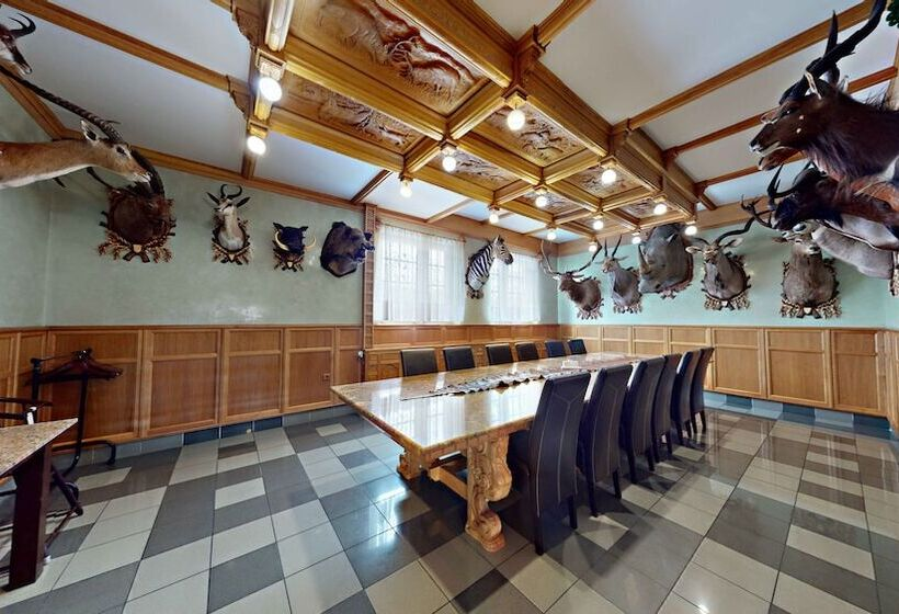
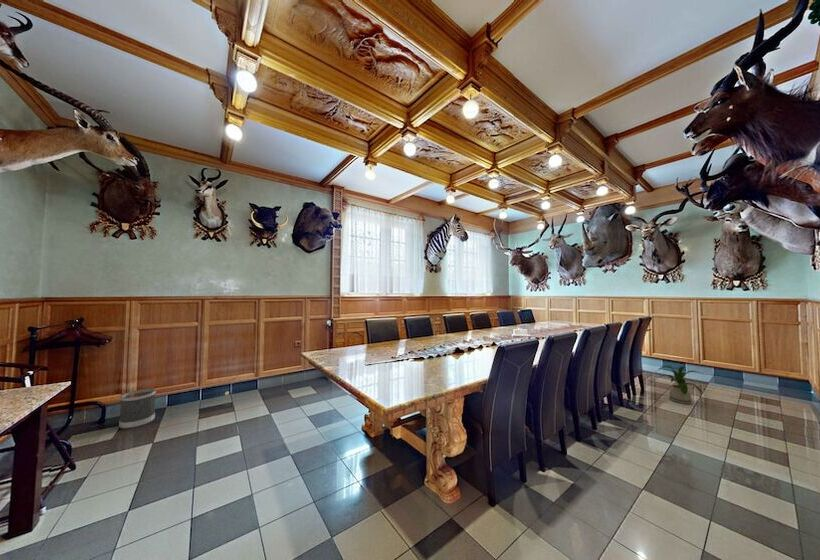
+ wastebasket (138, 407)
+ house plant (680, 381)
